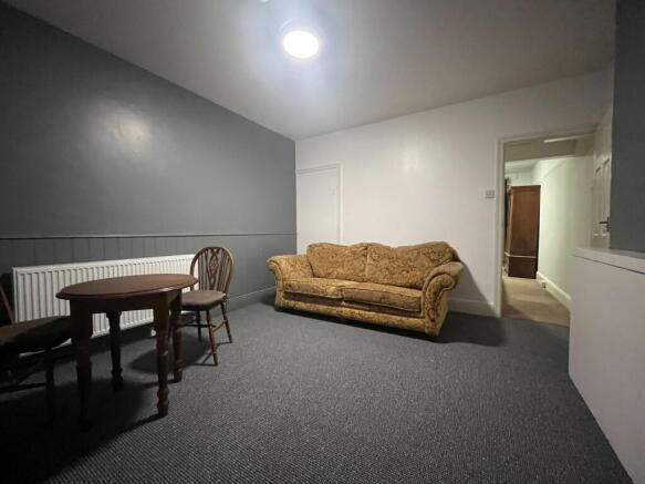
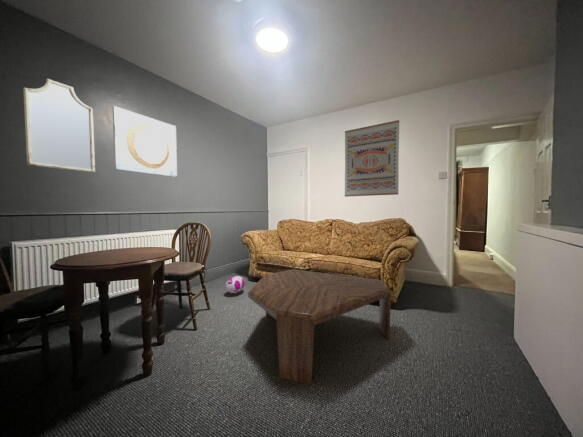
+ wall art (148, 145)
+ ball (235, 285)
+ home mirror (62, 126)
+ wall art (370, 161)
+ coffee table (319, 309)
